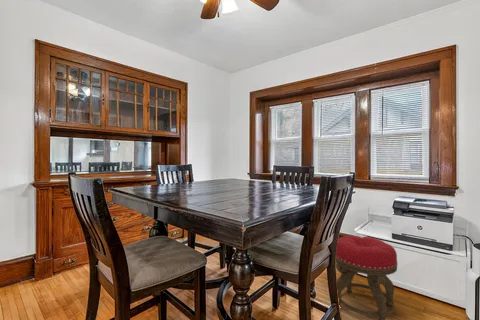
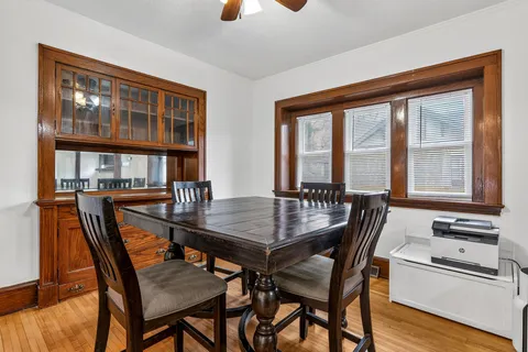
- stool (363, 273)
